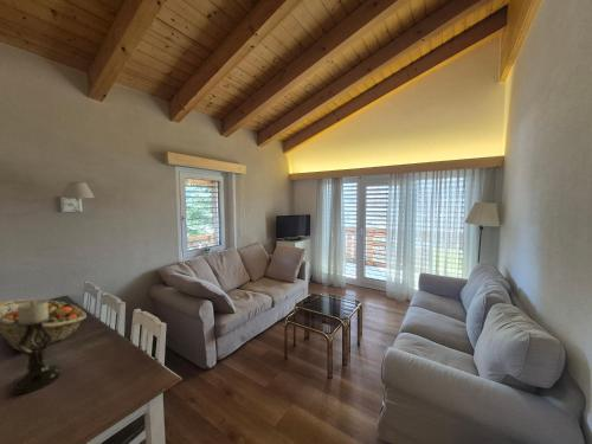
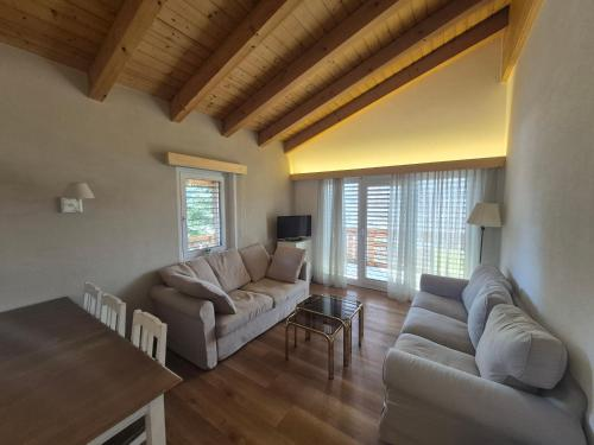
- fruit basket (43, 322)
- candle holder (34, 340)
